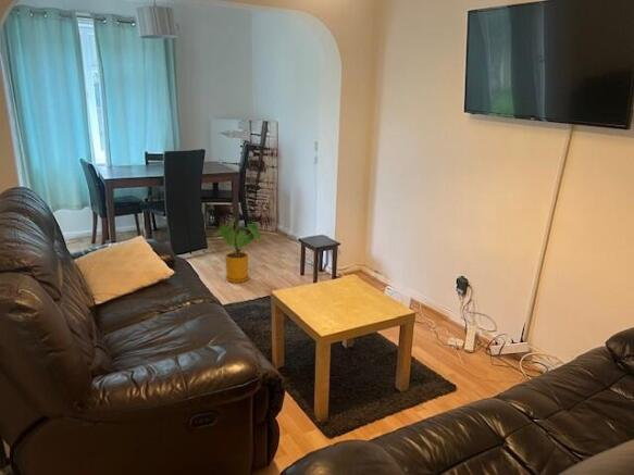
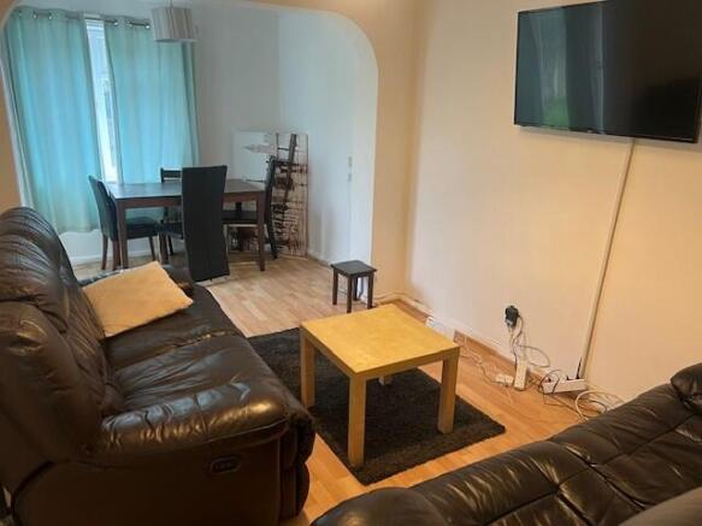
- house plant (238, 249)
